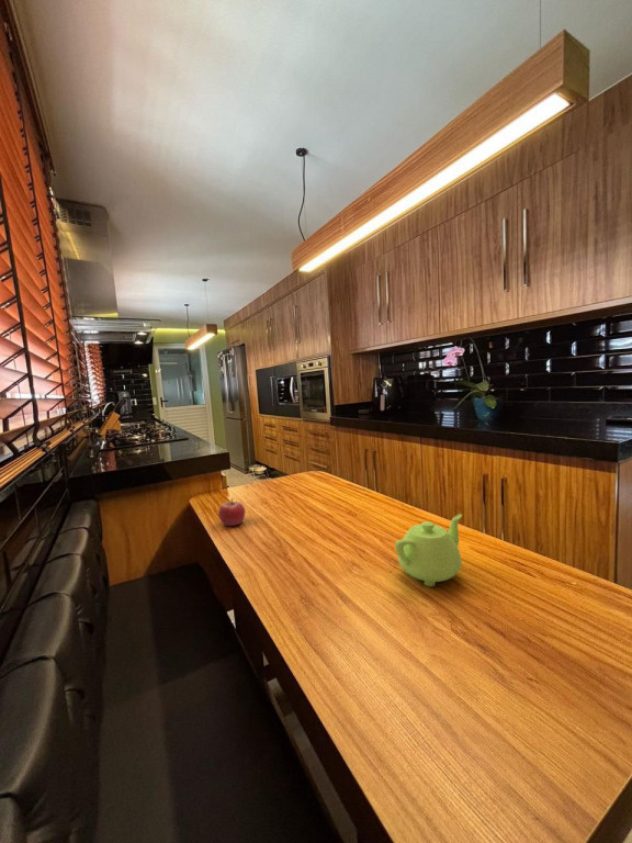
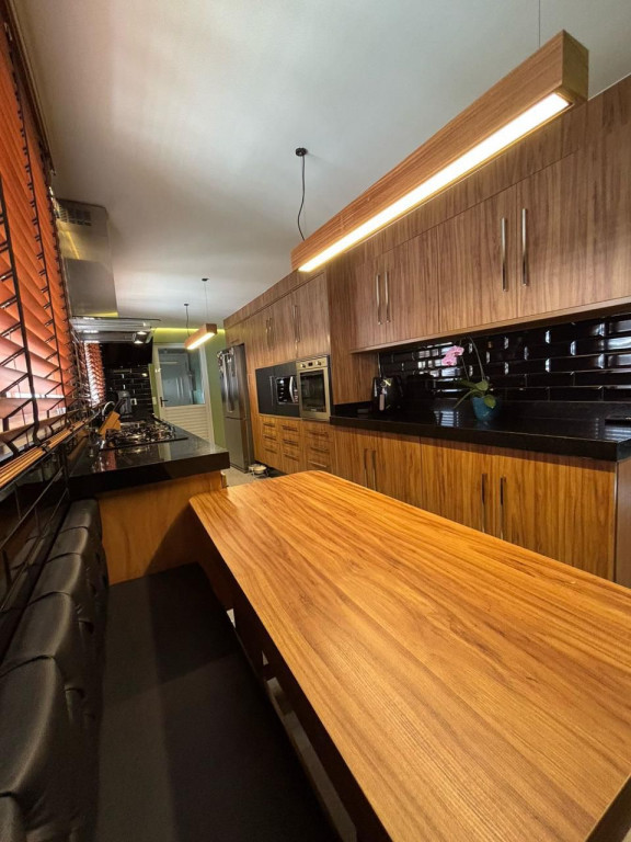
- teapot (430, 548)
- fruit (232, 510)
